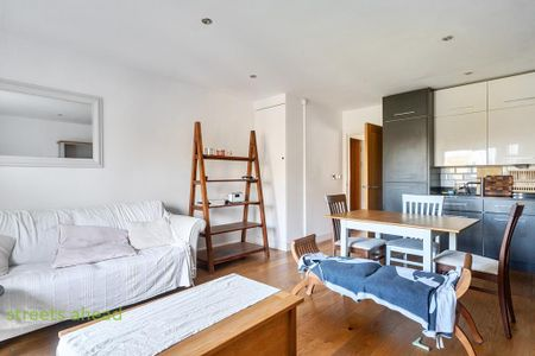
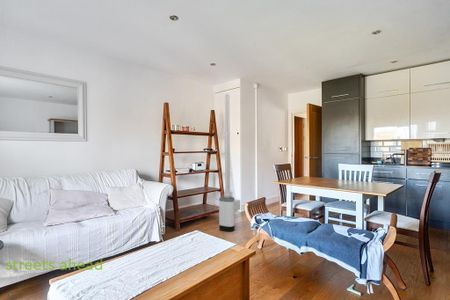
+ antenna (229, 161)
